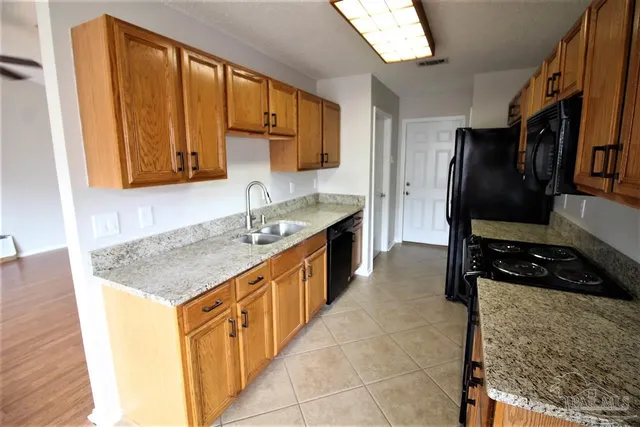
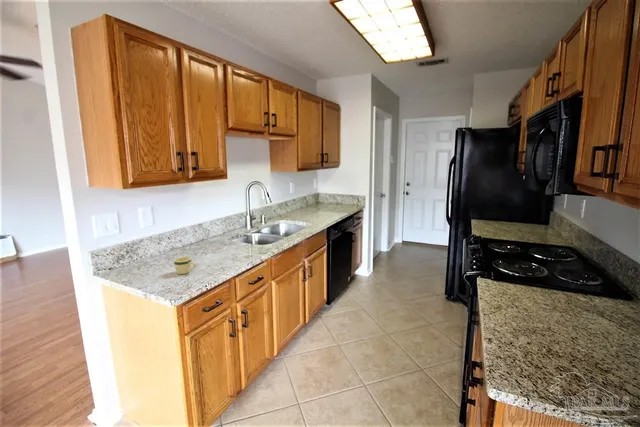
+ mug (185, 266)
